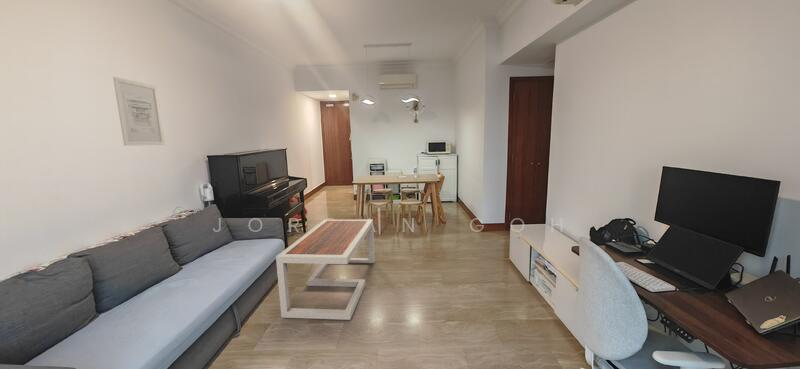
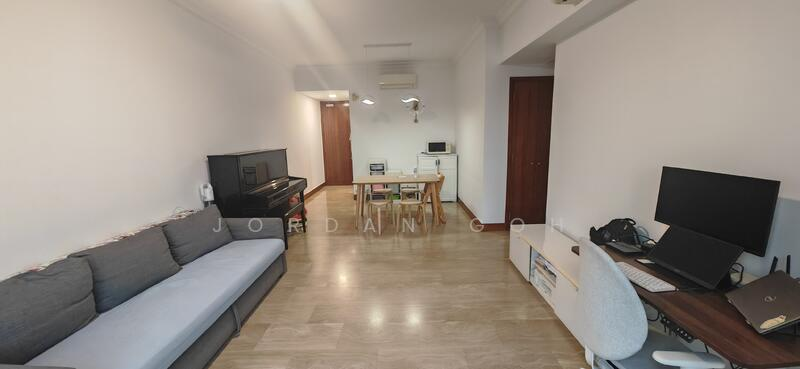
- wall art (141, 114)
- coffee table (334, 260)
